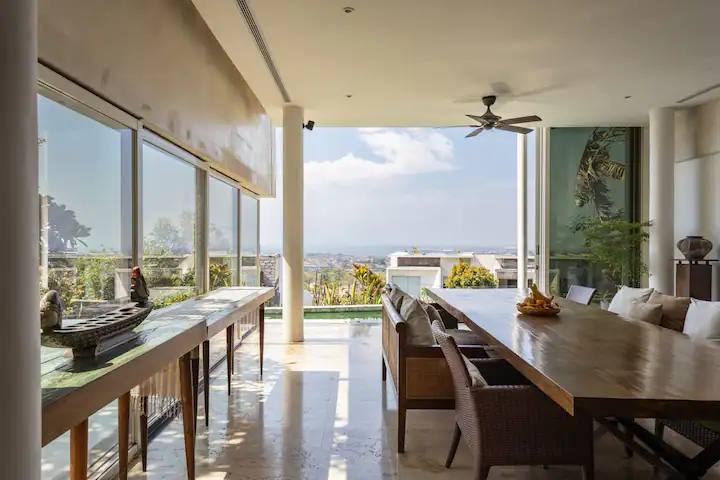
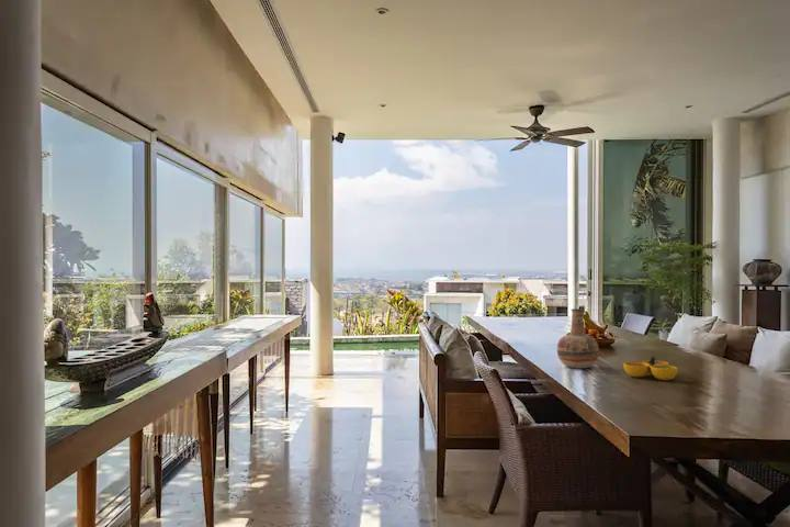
+ decorative bowl (647, 366)
+ vase (577, 337)
